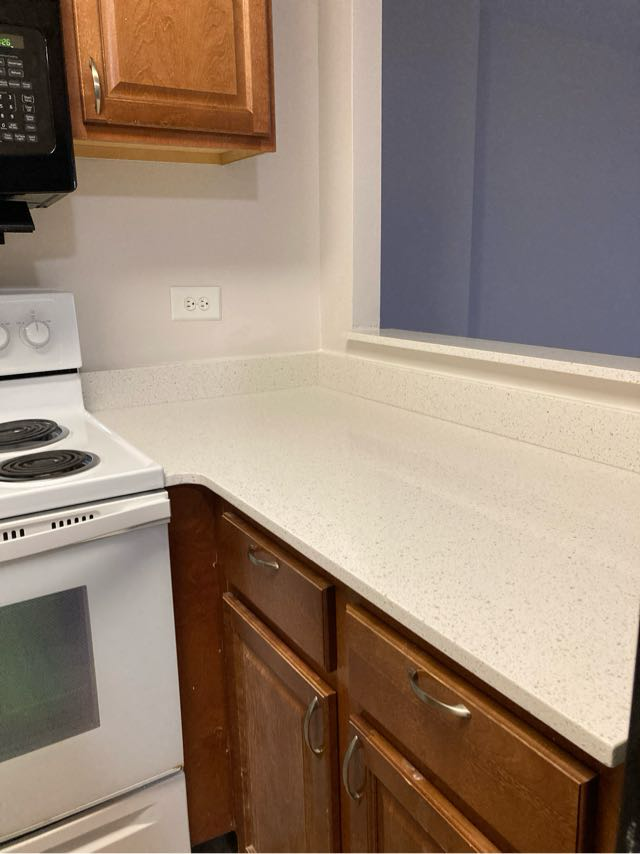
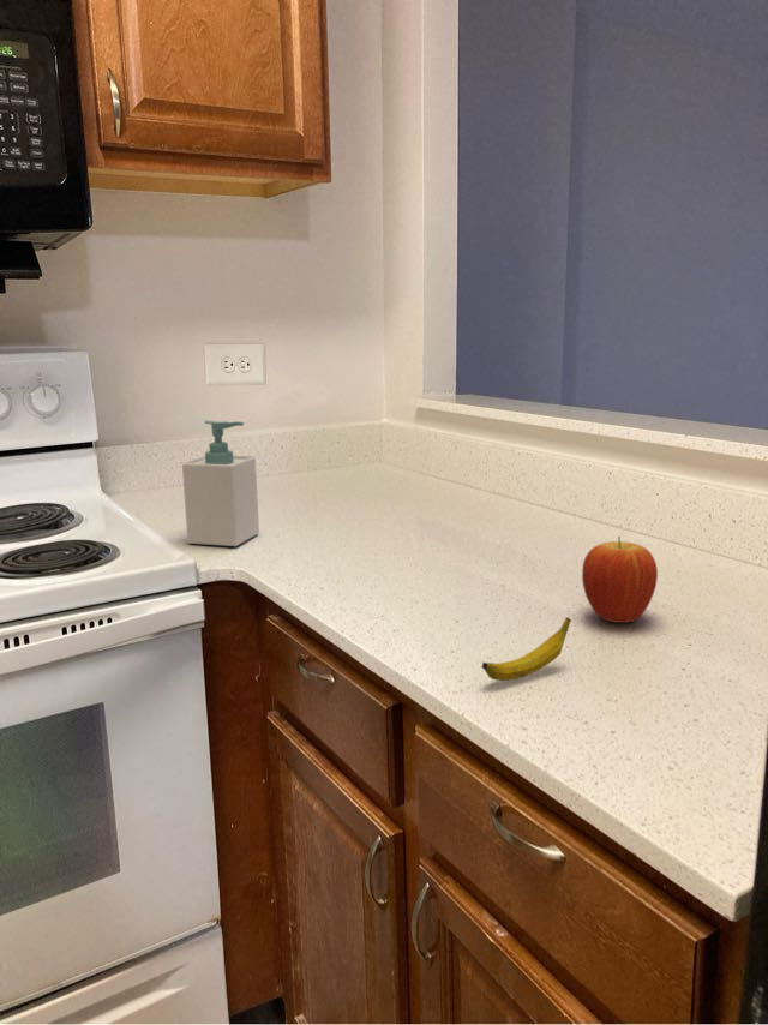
+ banana (529, 652)
+ fruit (619, 577)
+ soap bottle (221, 480)
